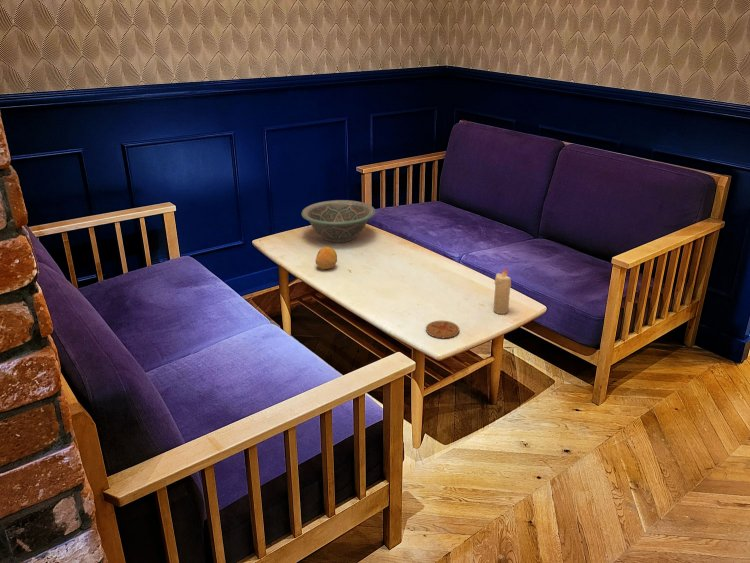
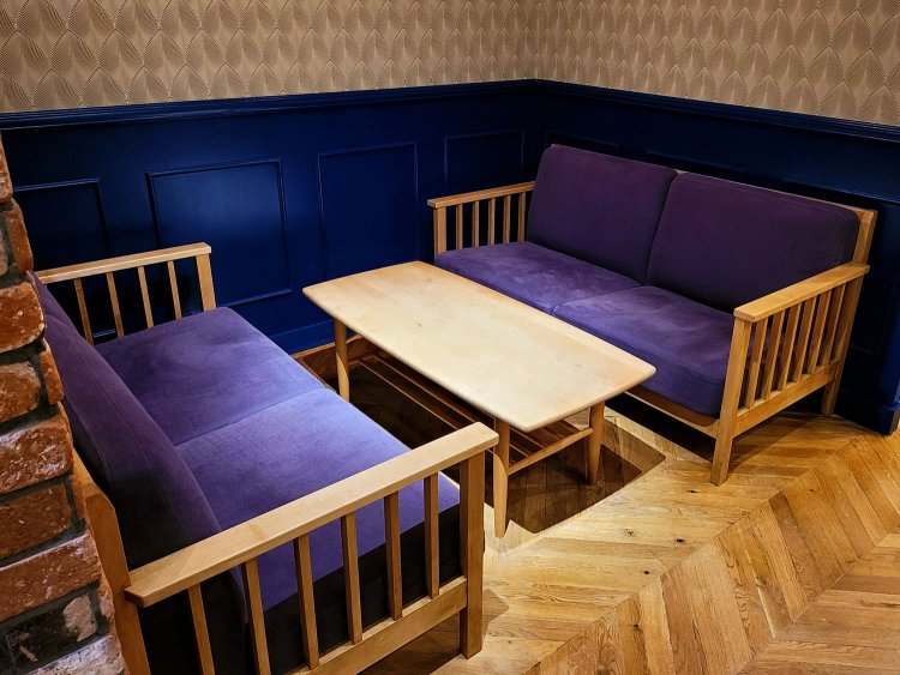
- fruit (325, 257)
- candle (502, 289)
- decorative bowl (338, 224)
- coaster (442, 329)
